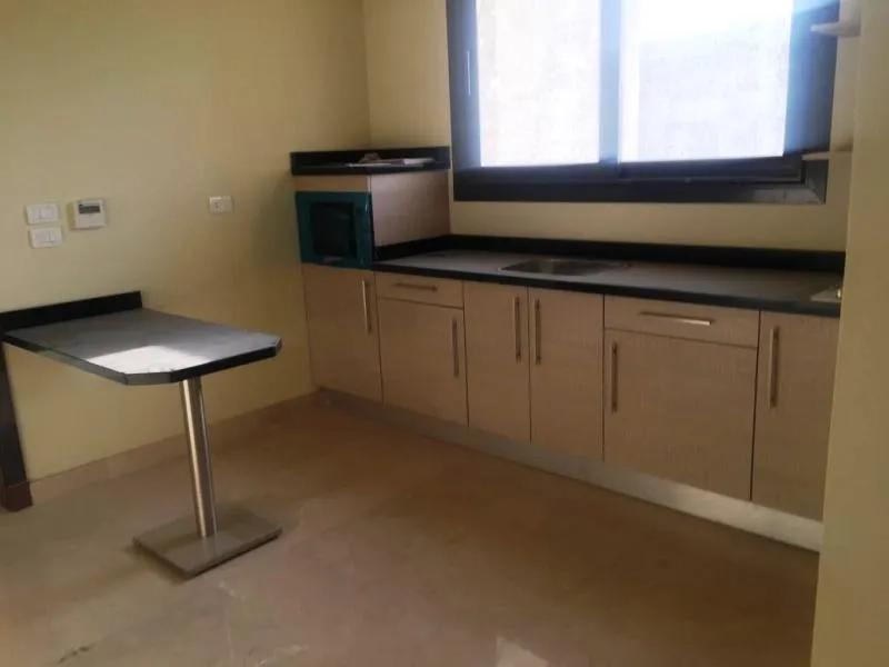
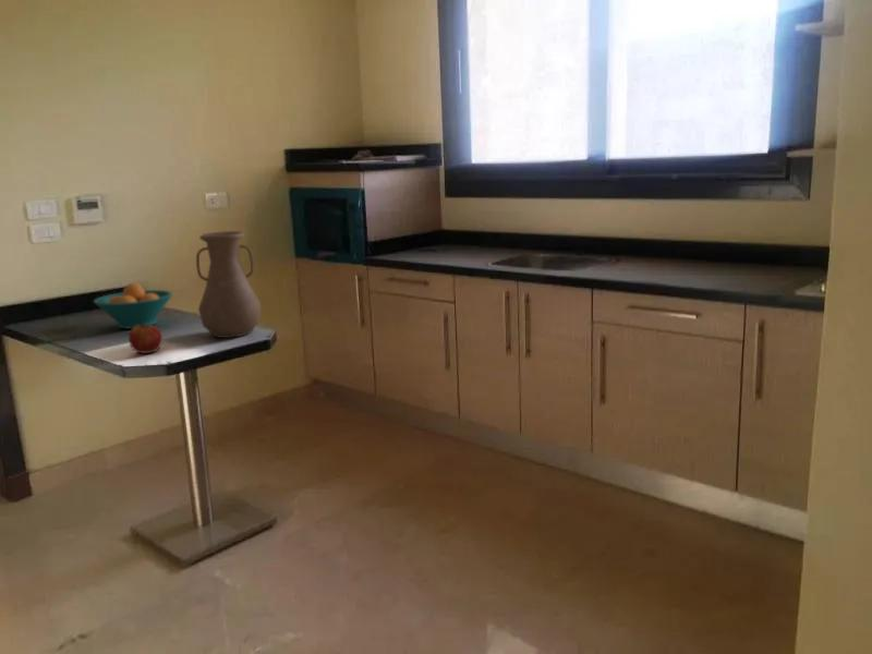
+ apple (145, 337)
+ fruit bowl (134, 304)
+ vase (227, 283)
